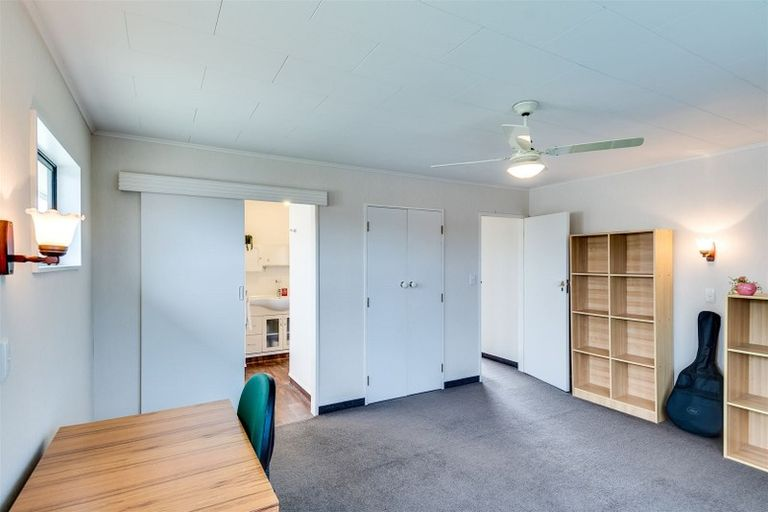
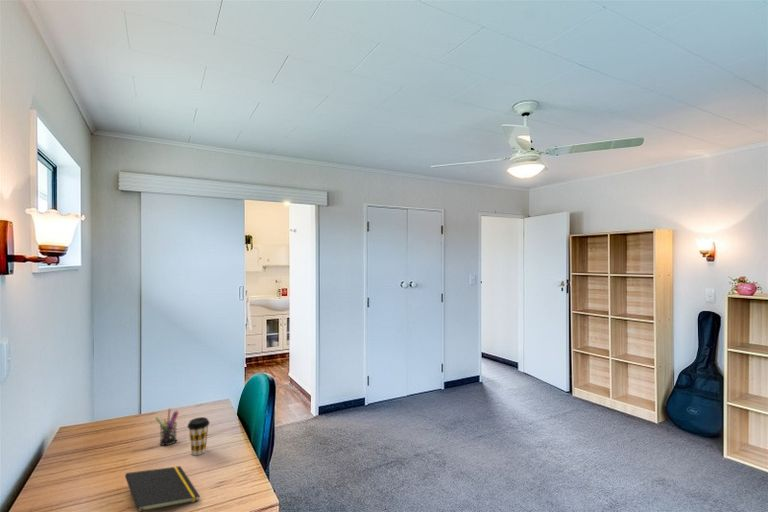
+ coffee cup (198, 436)
+ notepad (161, 486)
+ pen holder (166, 426)
